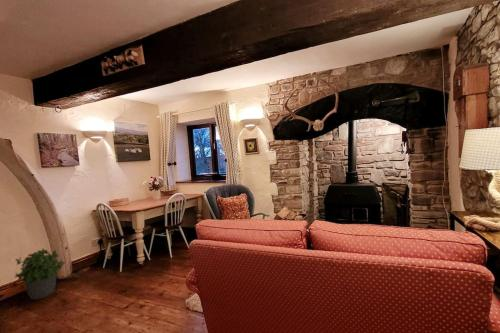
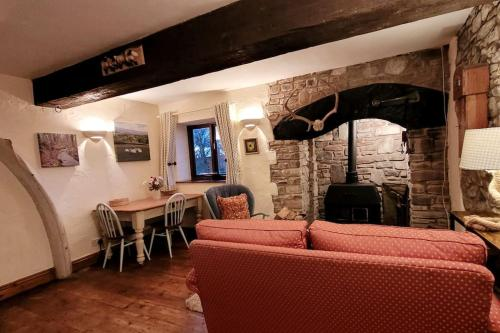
- potted plant (41, 272)
